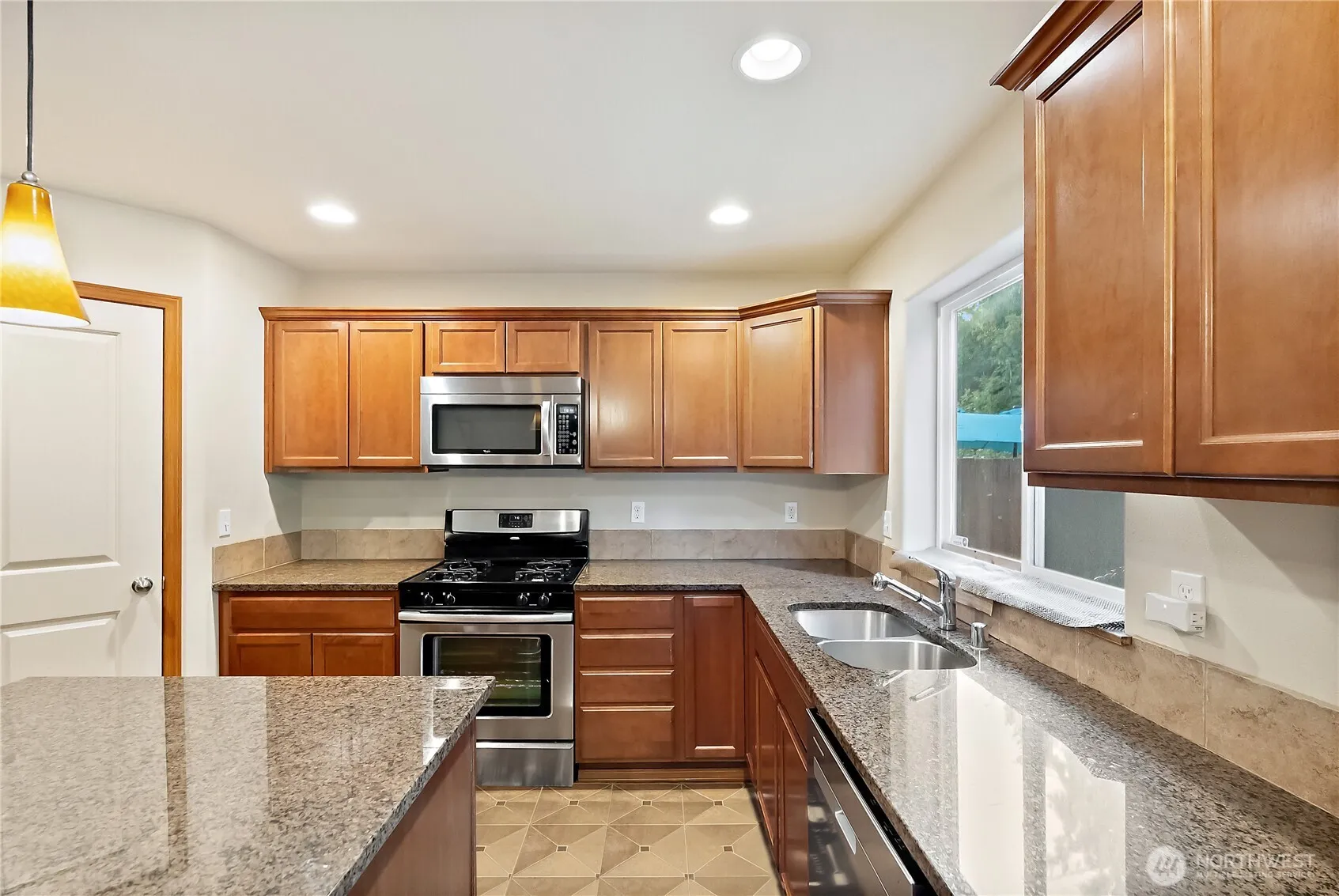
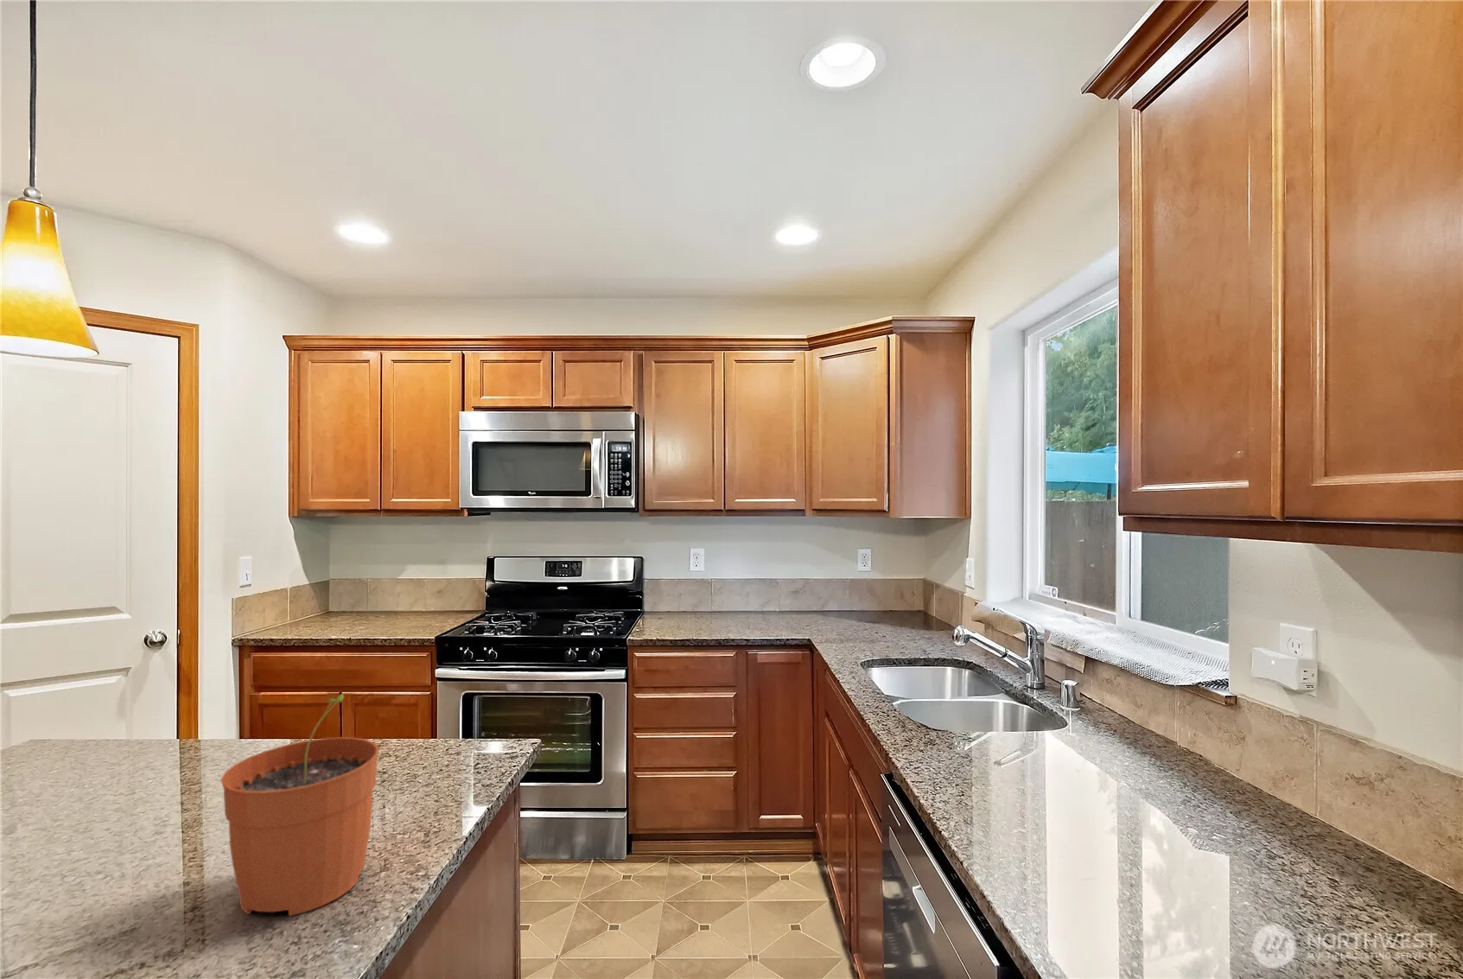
+ plant pot (304, 791)
